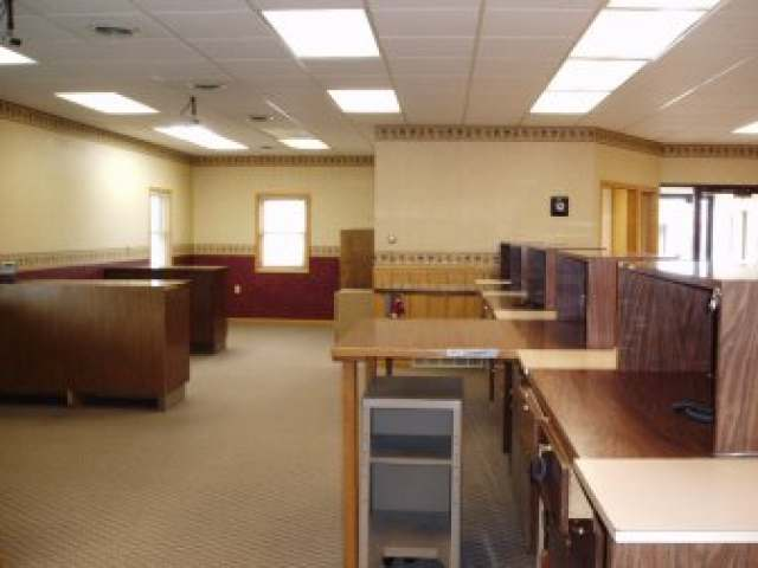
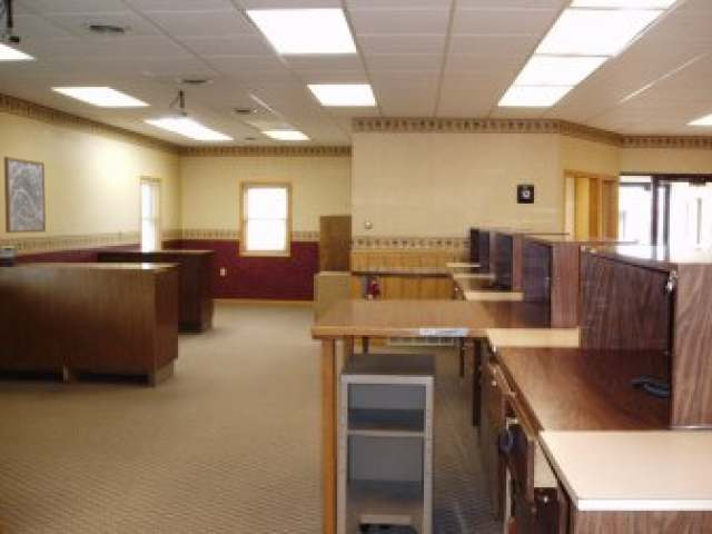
+ wall art (26, 196)
